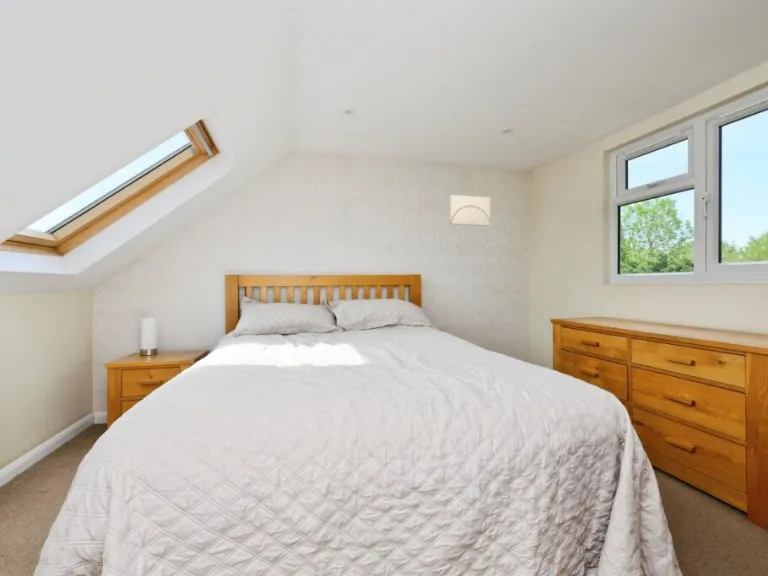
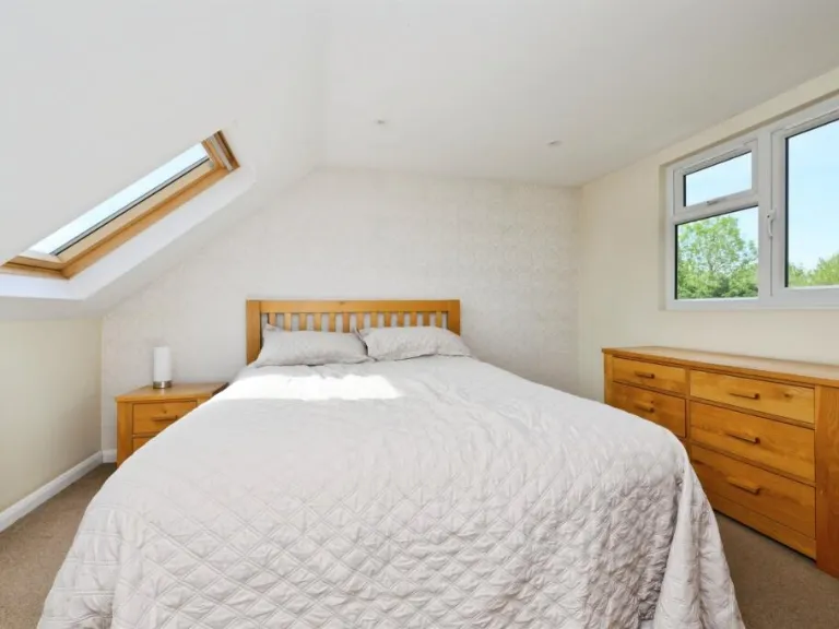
- wall art (469, 210)
